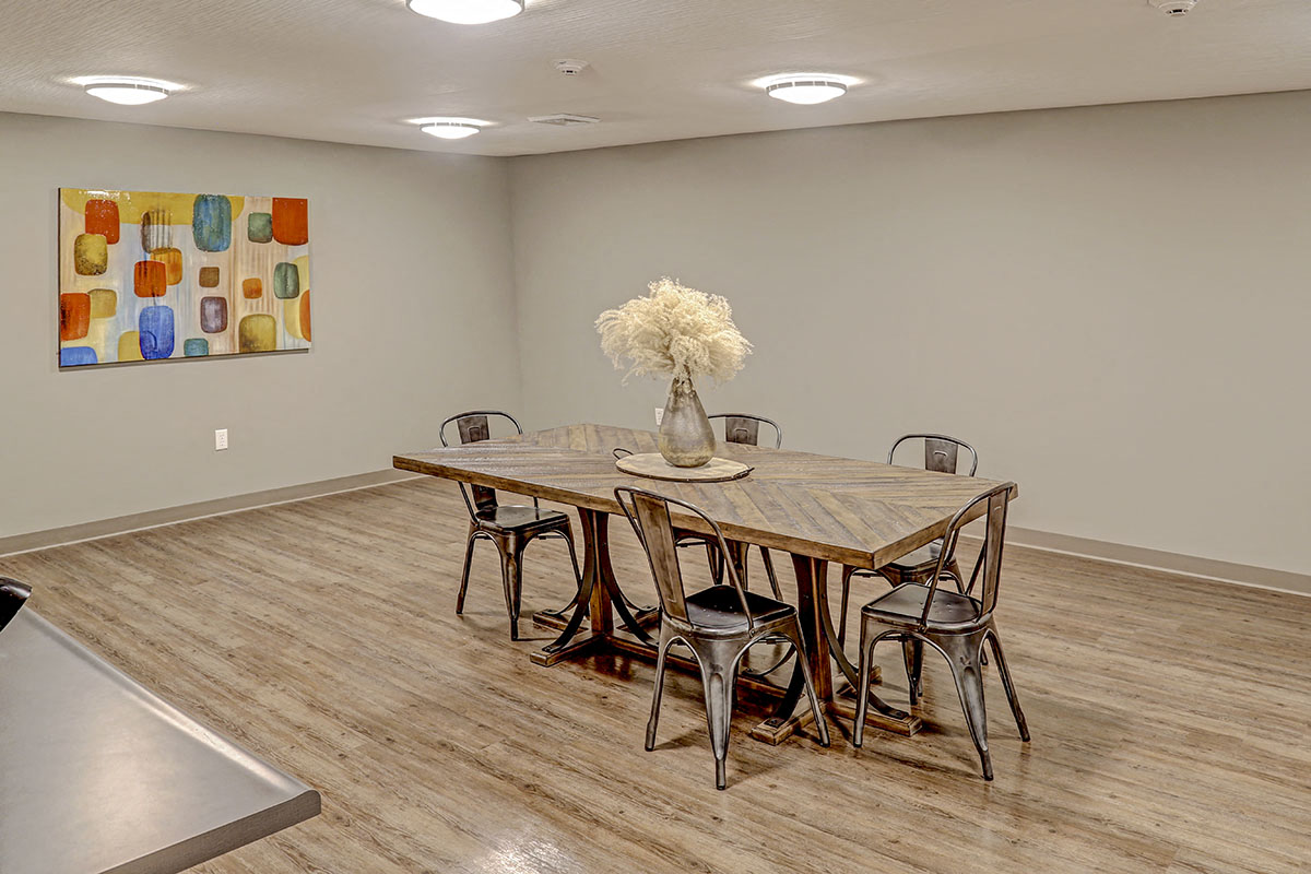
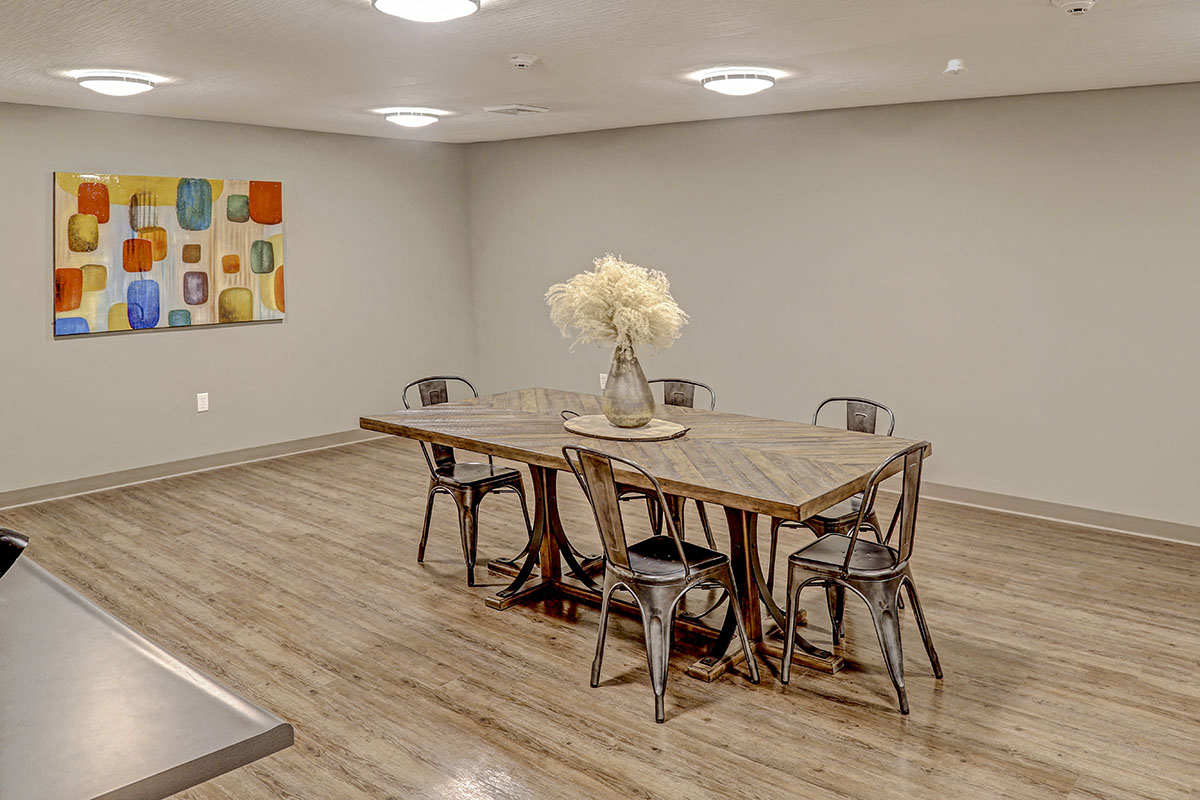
+ recessed light (956, 67)
